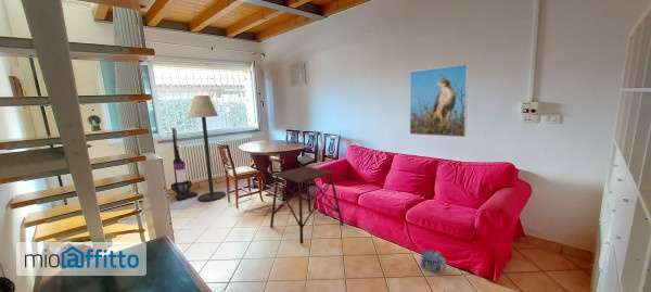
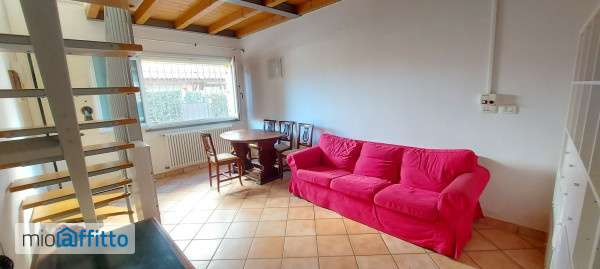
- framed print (436, 102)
- plush toy (433, 259)
- floor lamp (206, 148)
- side table (305, 200)
- vacuum cleaner (179, 162)
